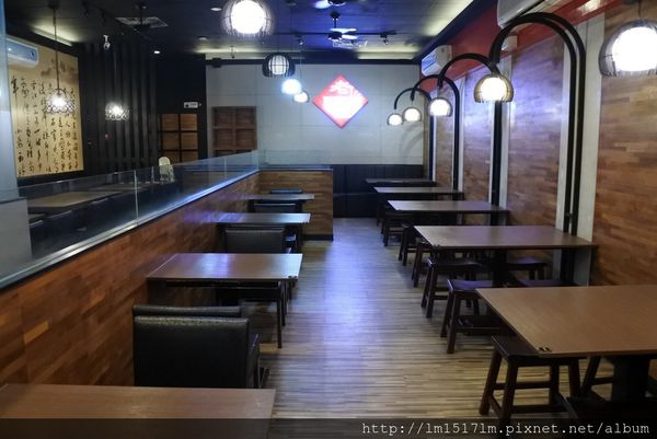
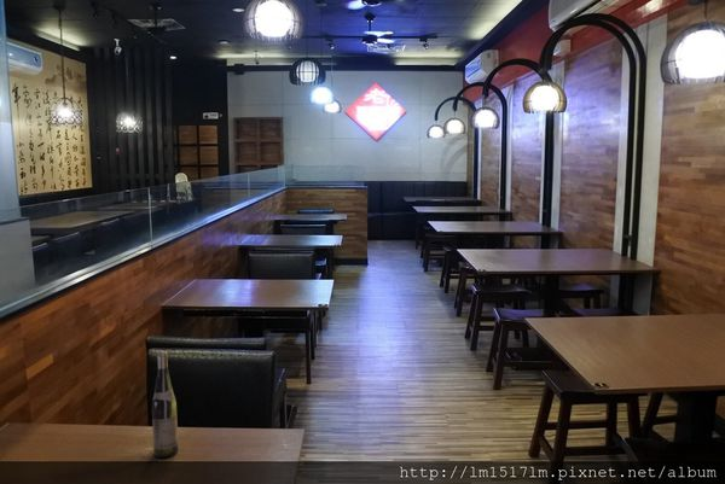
+ wine bottle (163, 402)
